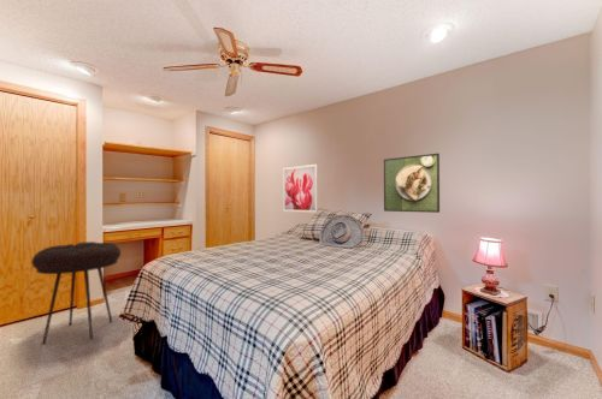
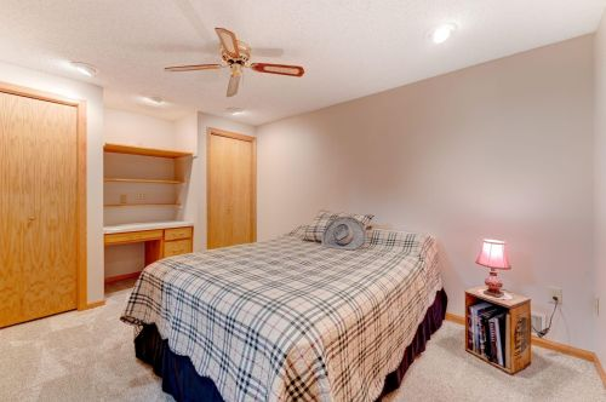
- wall art (299, 189)
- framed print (409, 184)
- stool (73, 287)
